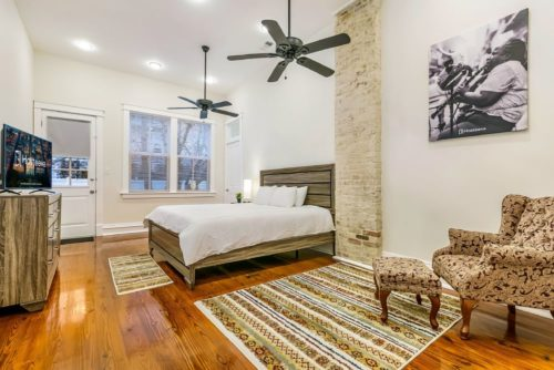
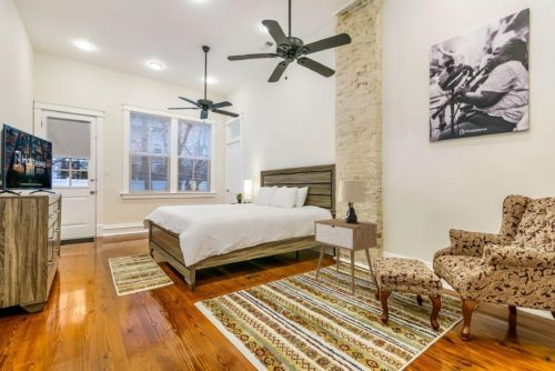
+ nightstand (344, 249)
+ table lamp (351, 201)
